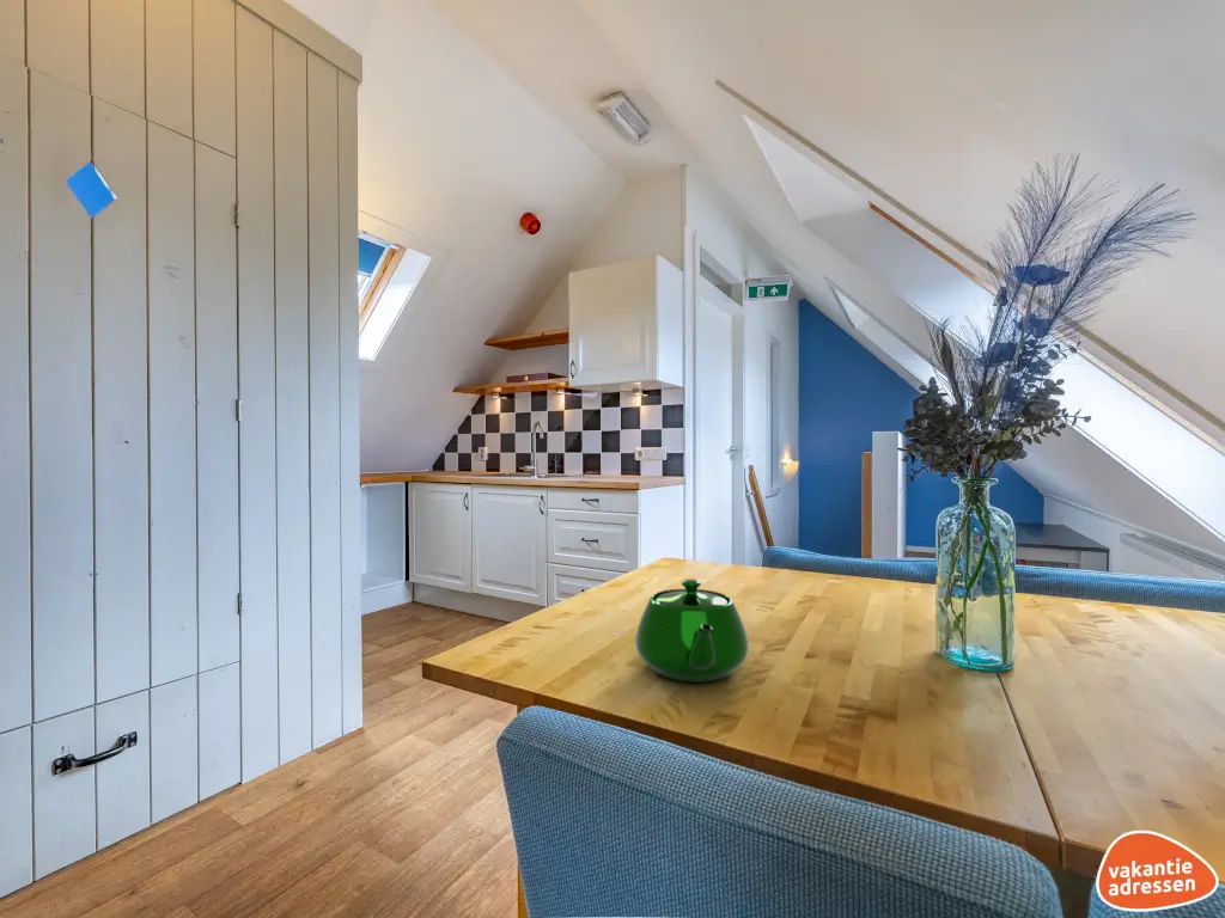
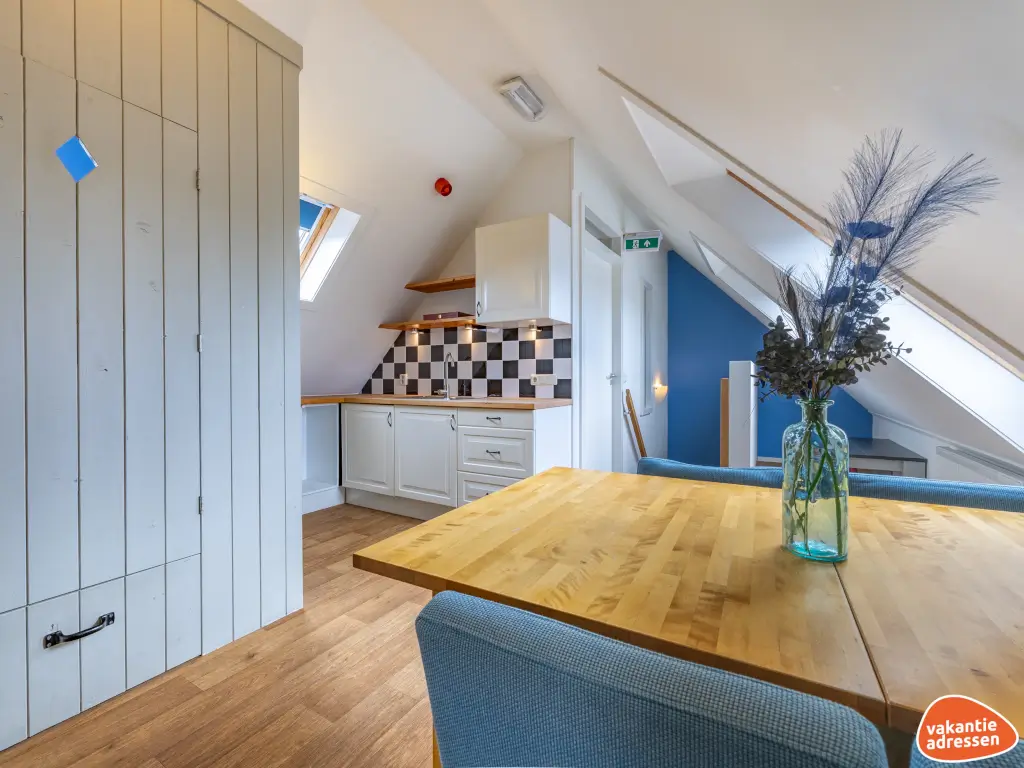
- teapot (691, 625)
